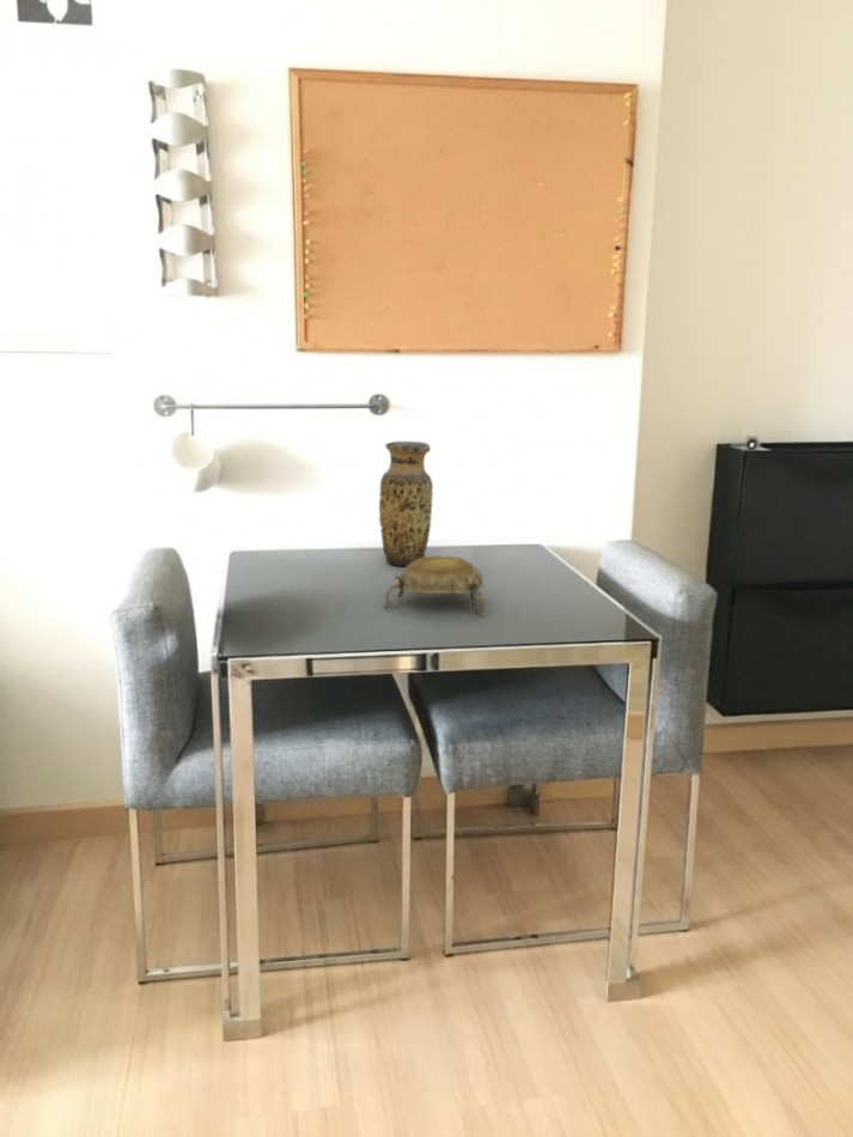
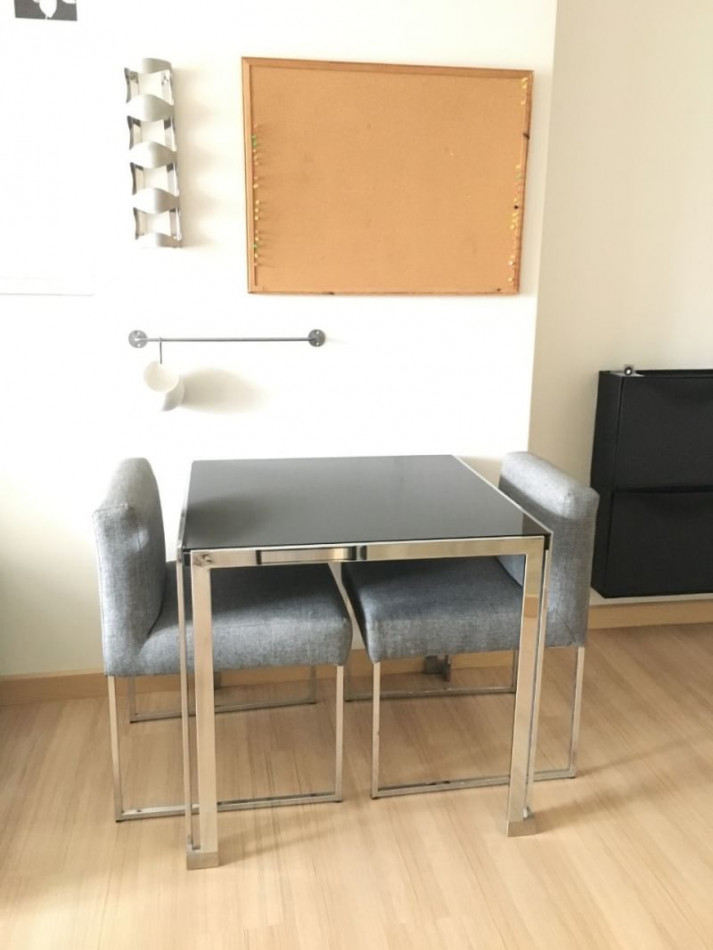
- decorative bowl (435, 580)
- vase (406, 504)
